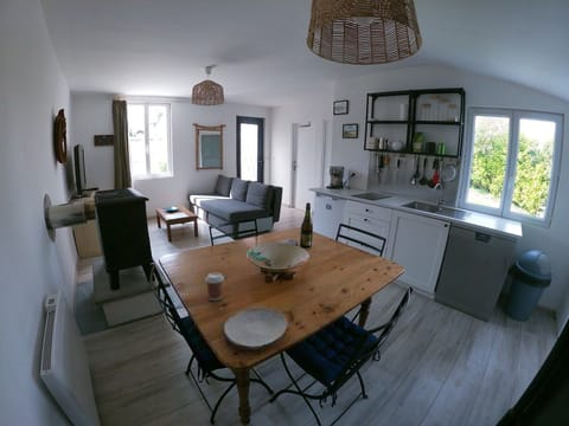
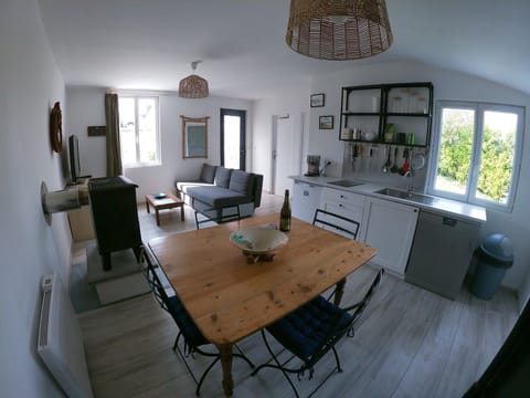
- coffee cup (215, 285)
- plate (255, 327)
